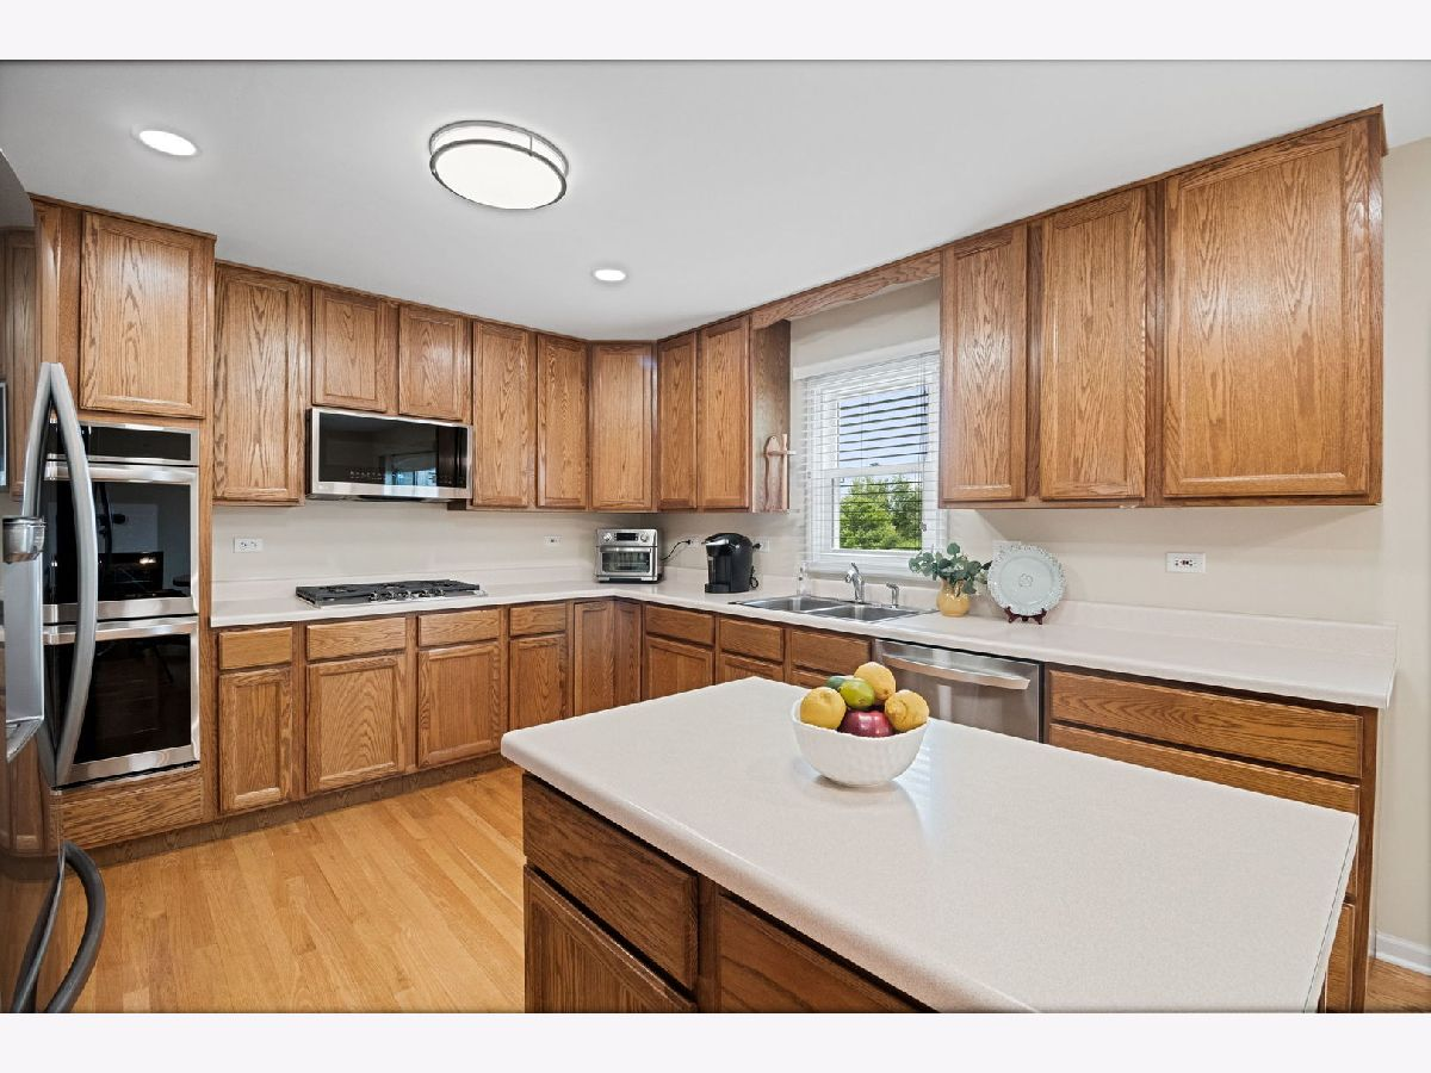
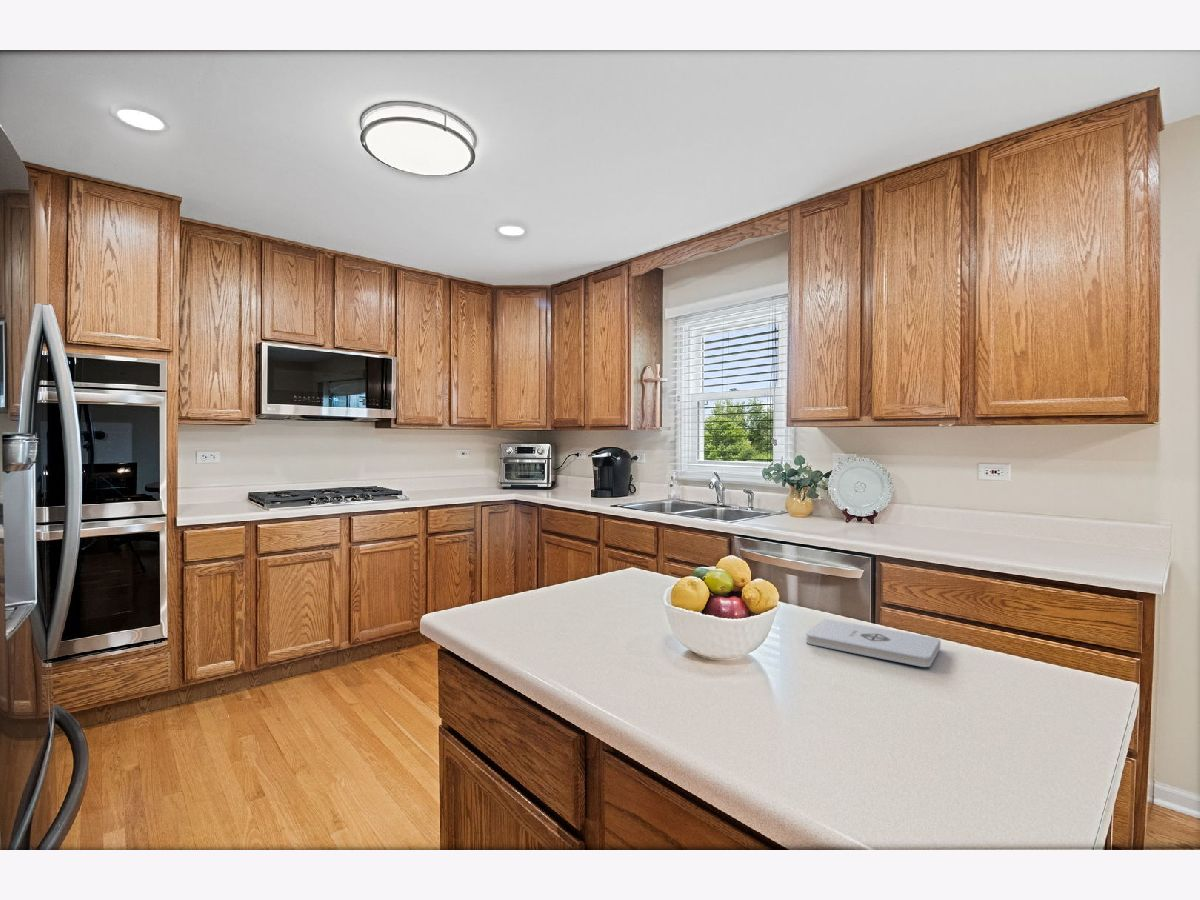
+ notepad (871, 640)
